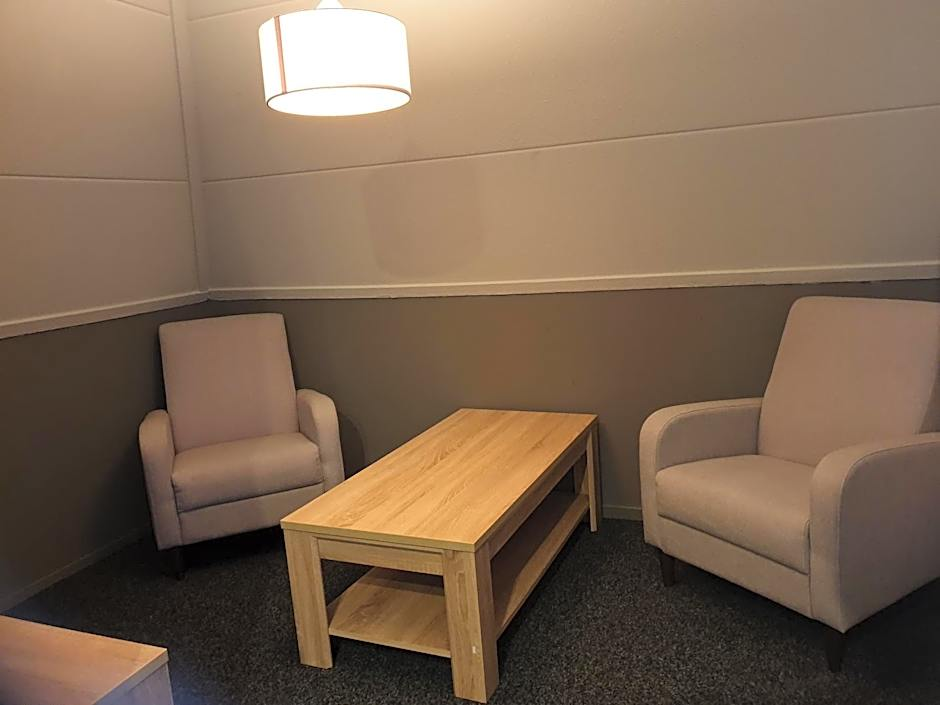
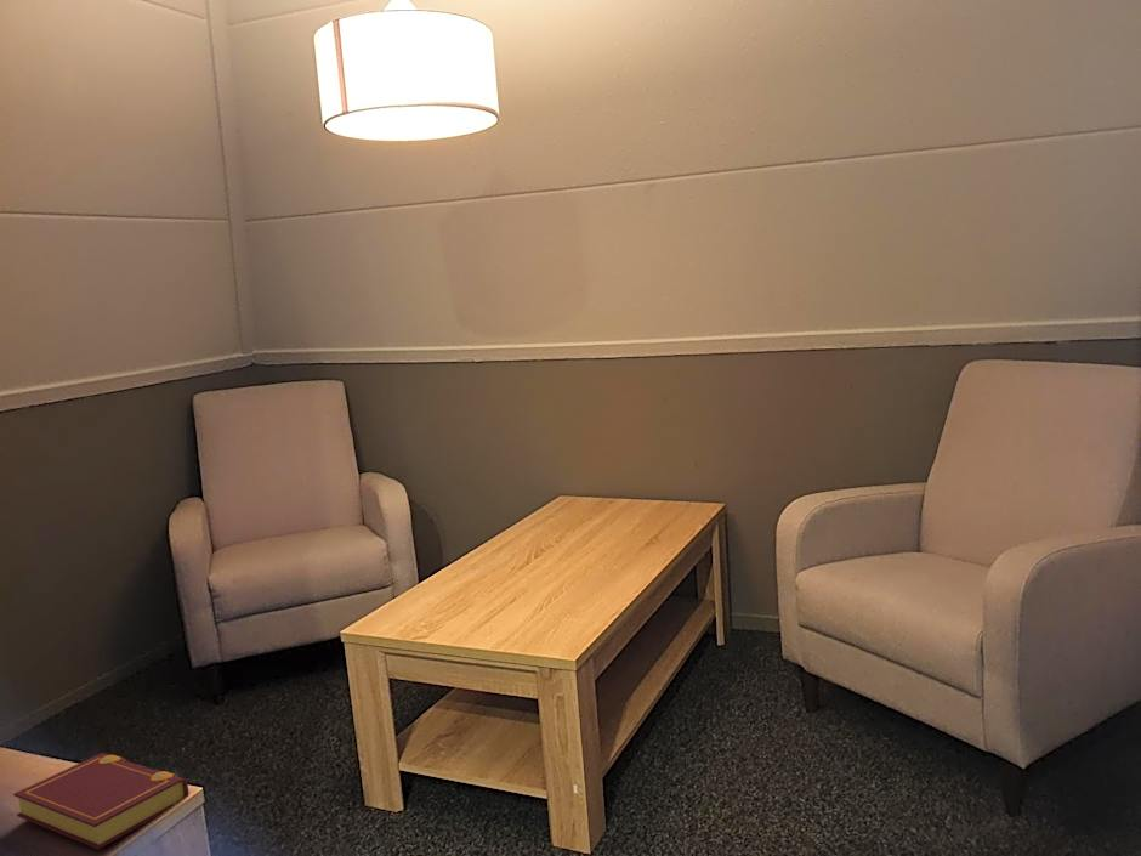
+ book (101, 794)
